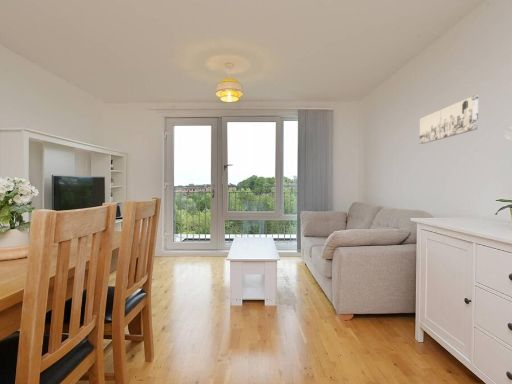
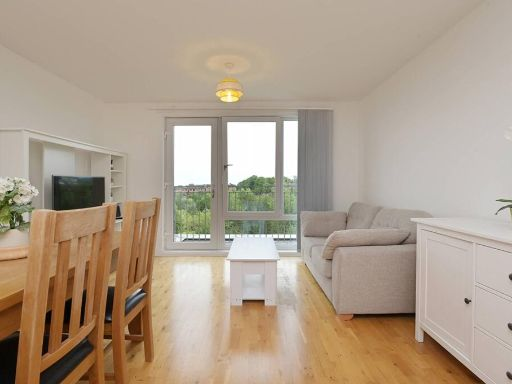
- wall art (444, 123)
